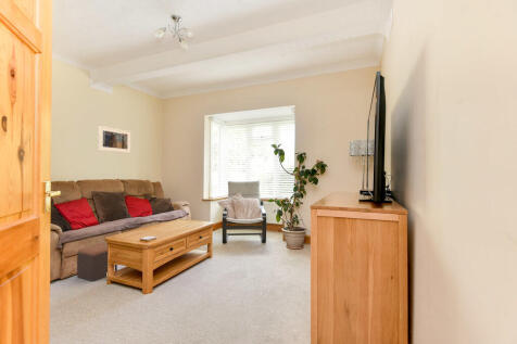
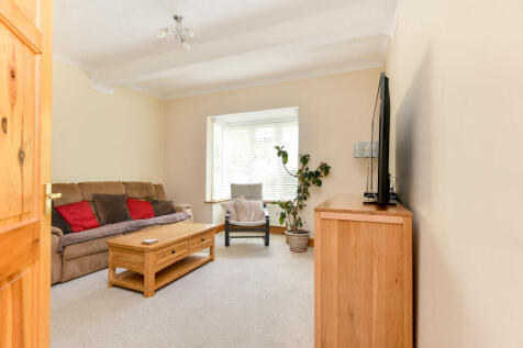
- footstool (97, 260)
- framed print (115, 140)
